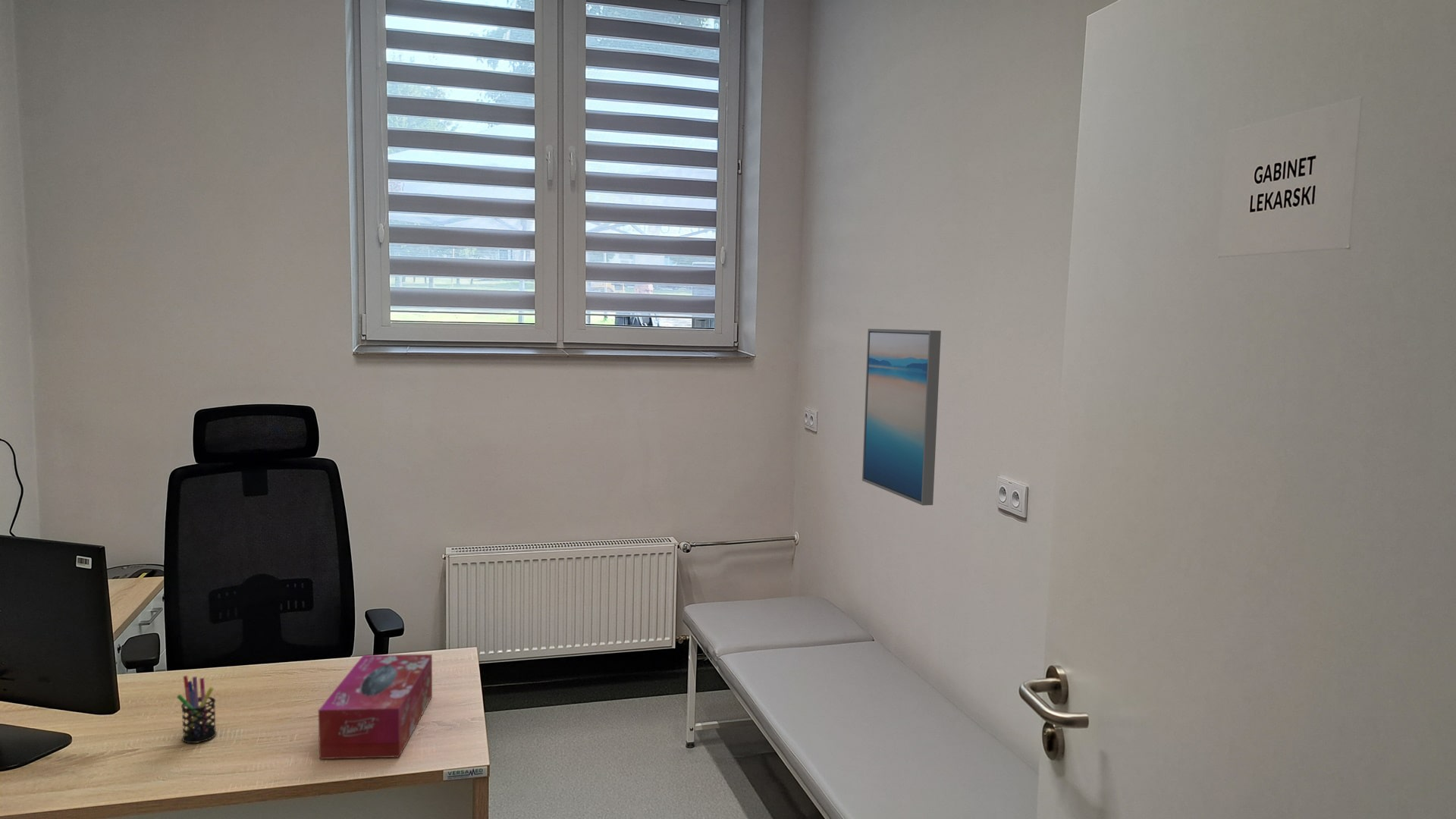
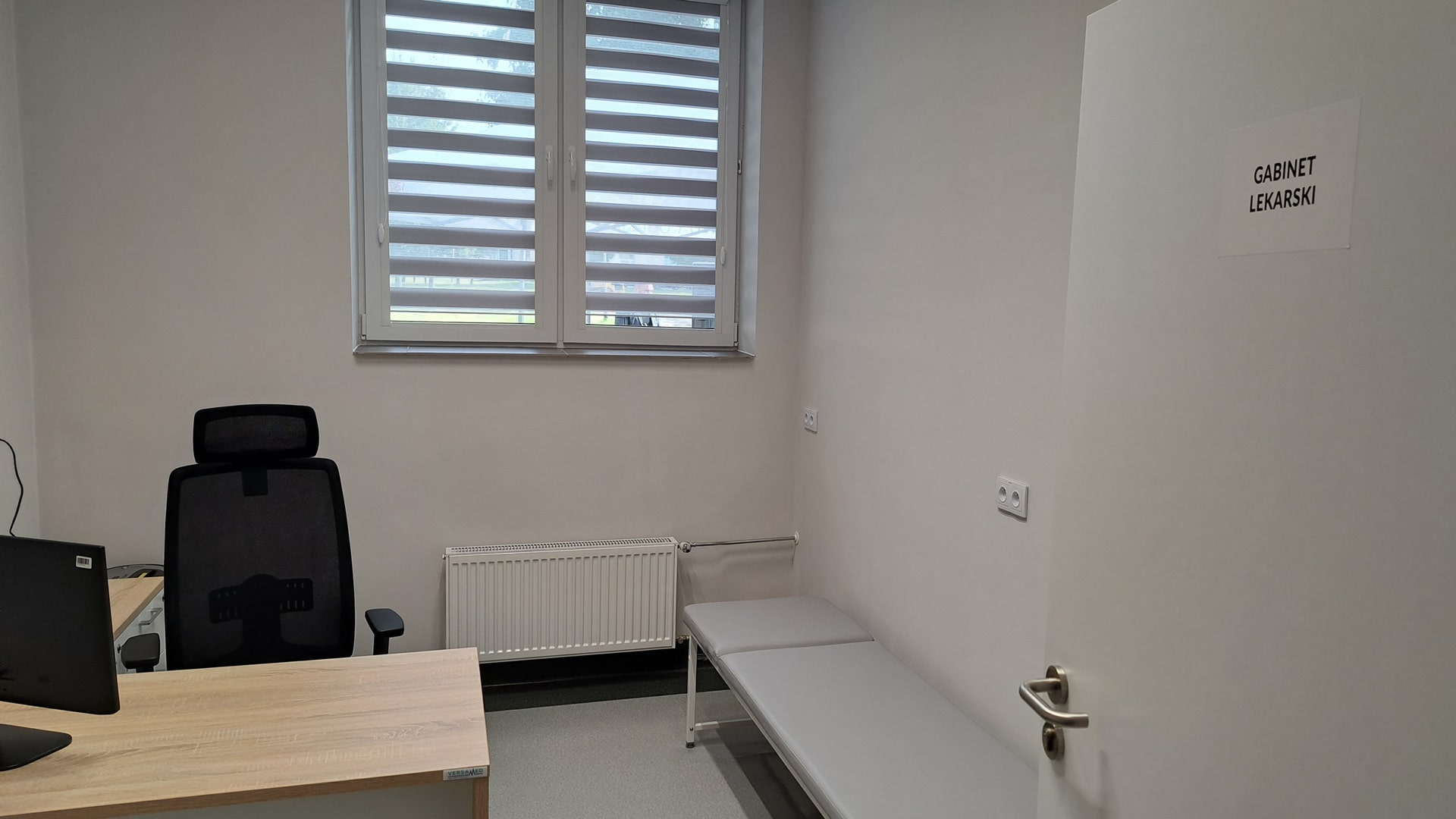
- wall art (898, 411)
- tissue box (380, 702)
- pen holder (194, 708)
